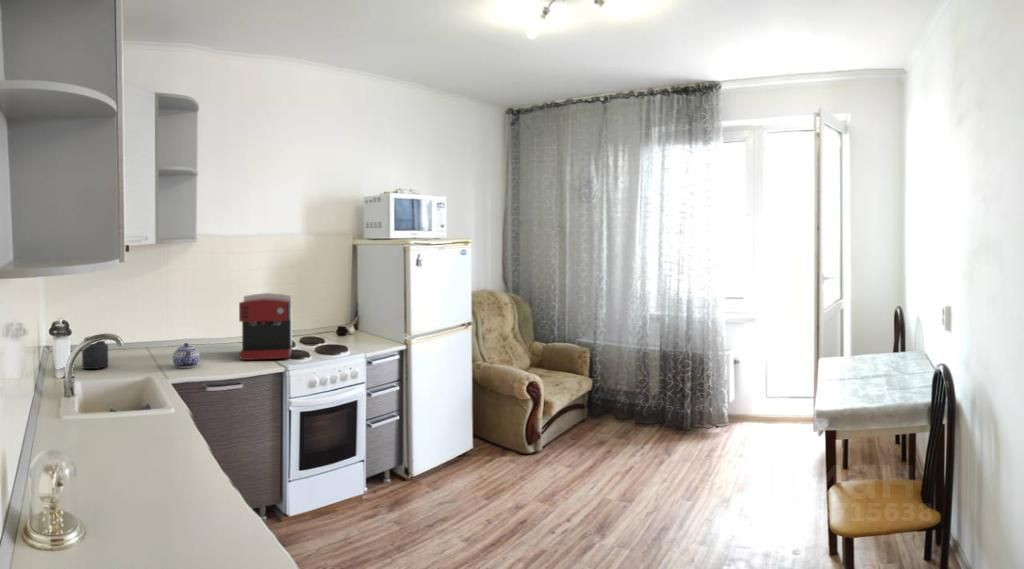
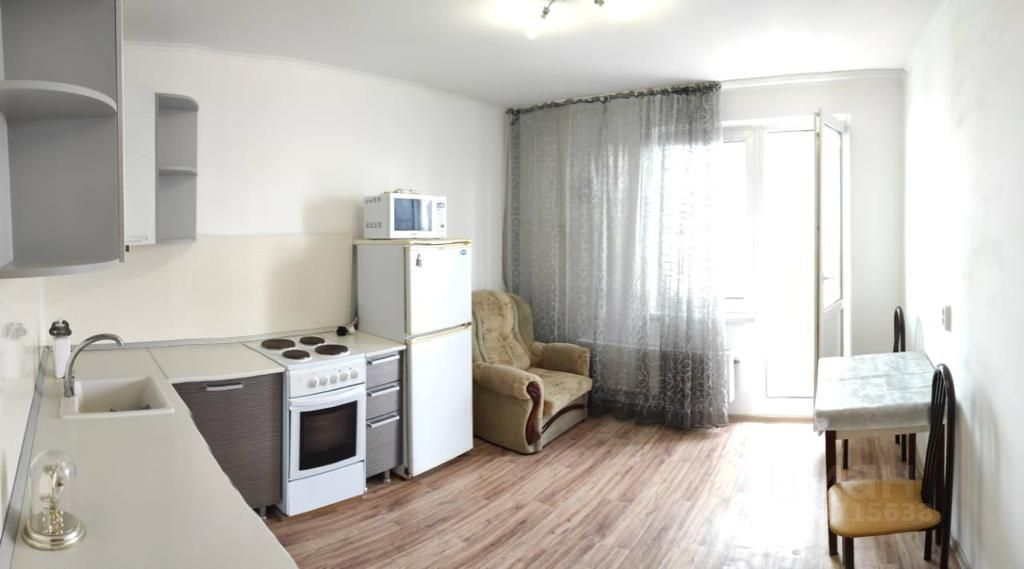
- coffee maker (266, 325)
- jar (95, 352)
- teapot (186, 354)
